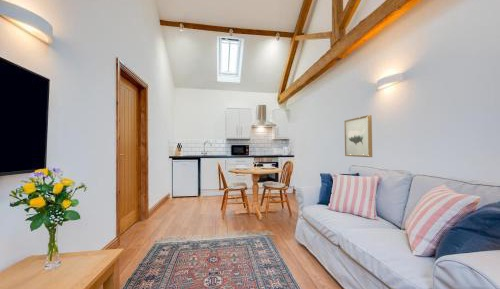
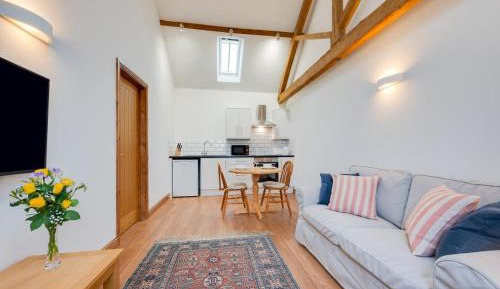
- wall art (357, 137)
